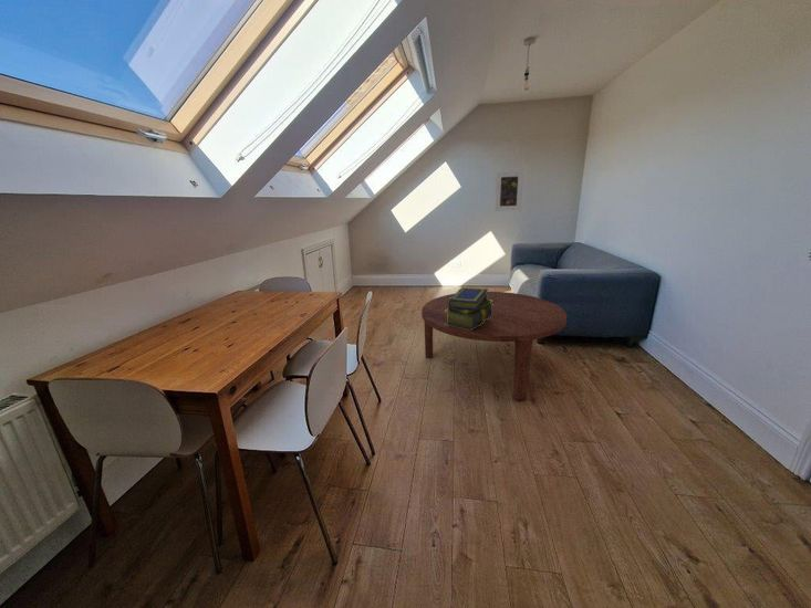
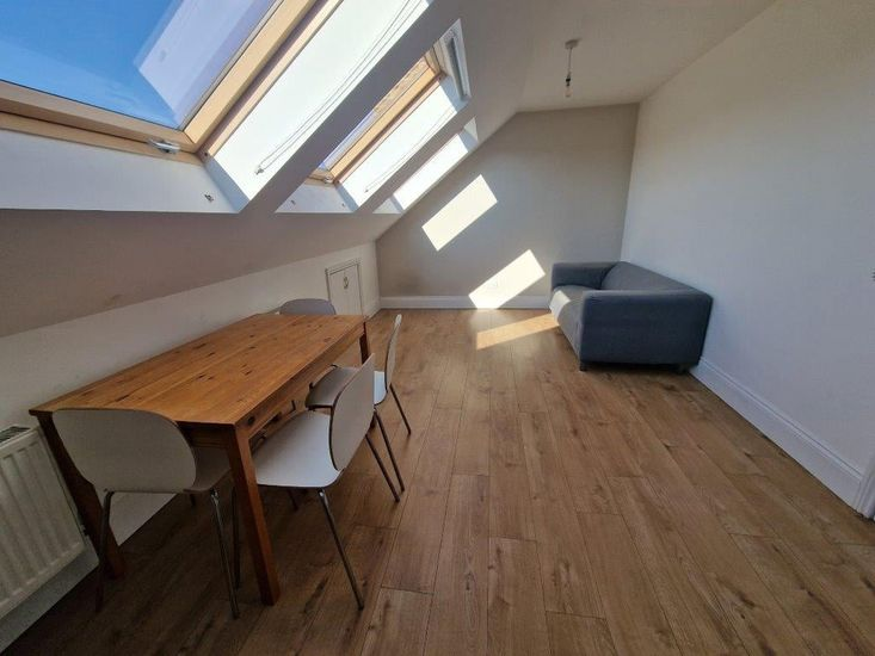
- coffee table (489, 337)
- stack of books (469, 306)
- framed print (508, 191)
